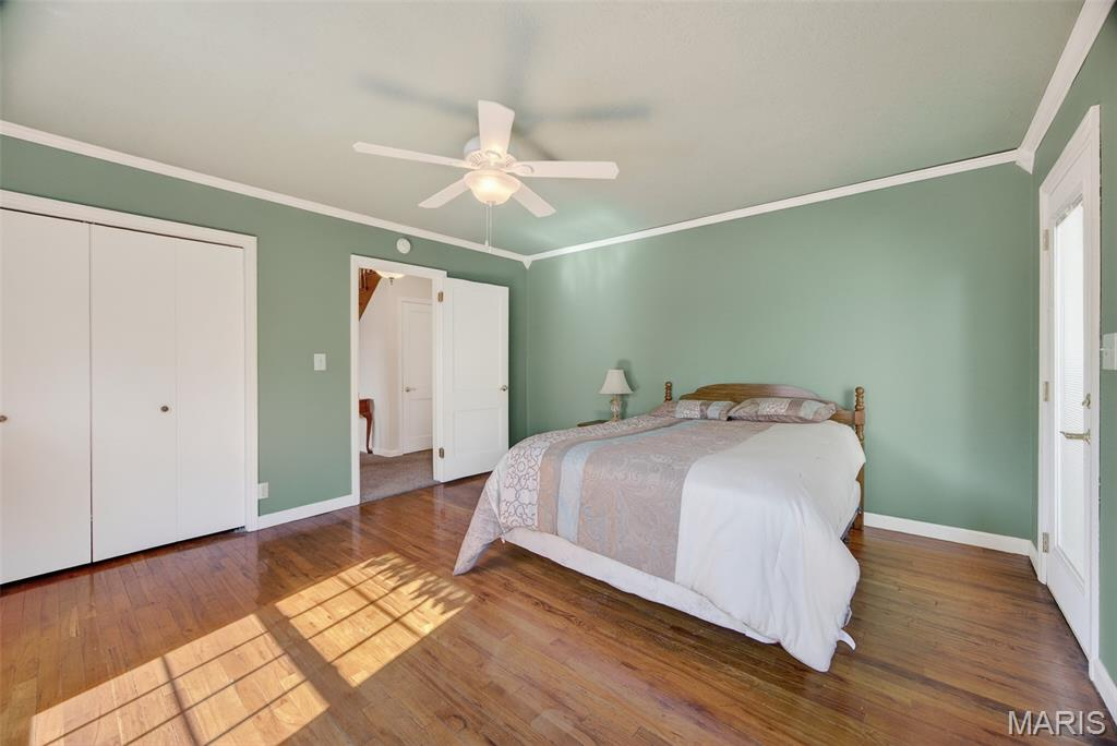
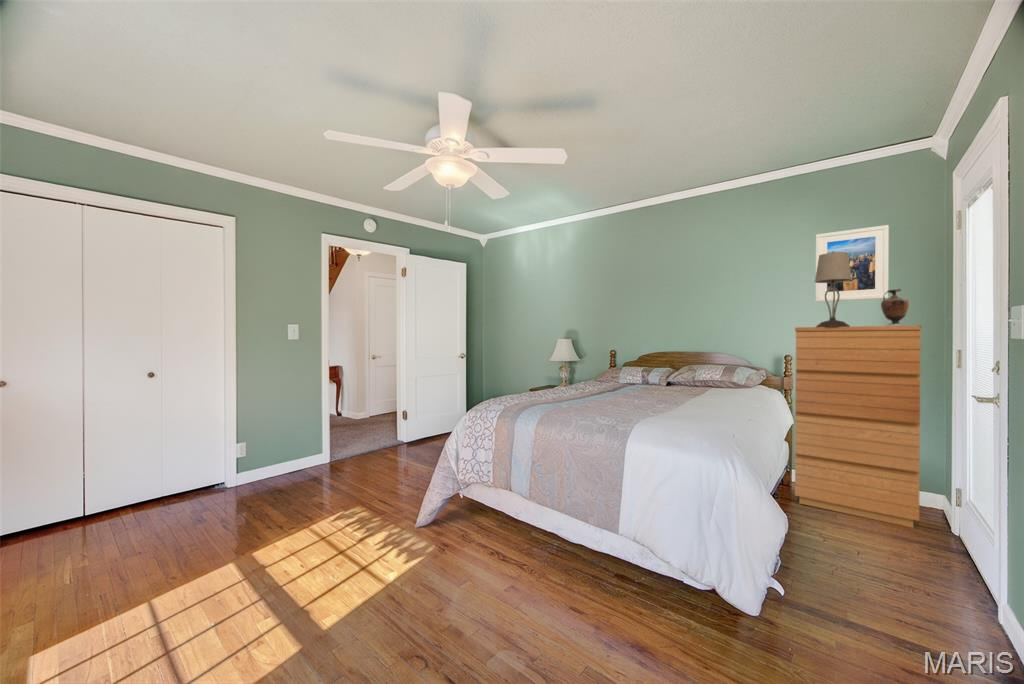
+ dresser (852, 415)
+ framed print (850, 265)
+ vase (895, 305)
+ table lamp (832, 288)
